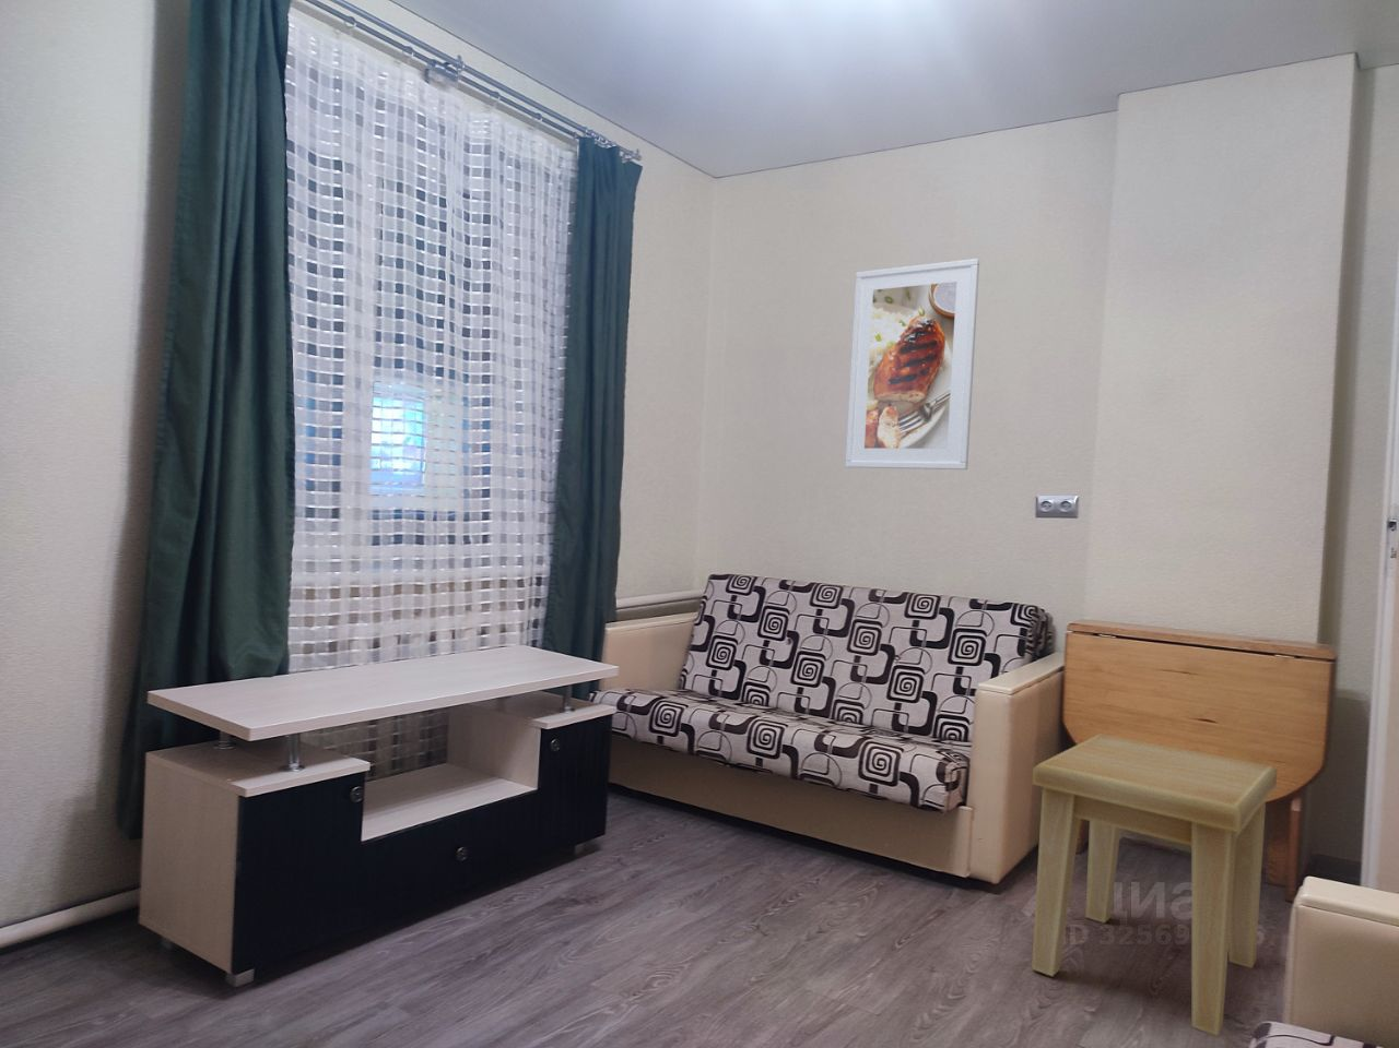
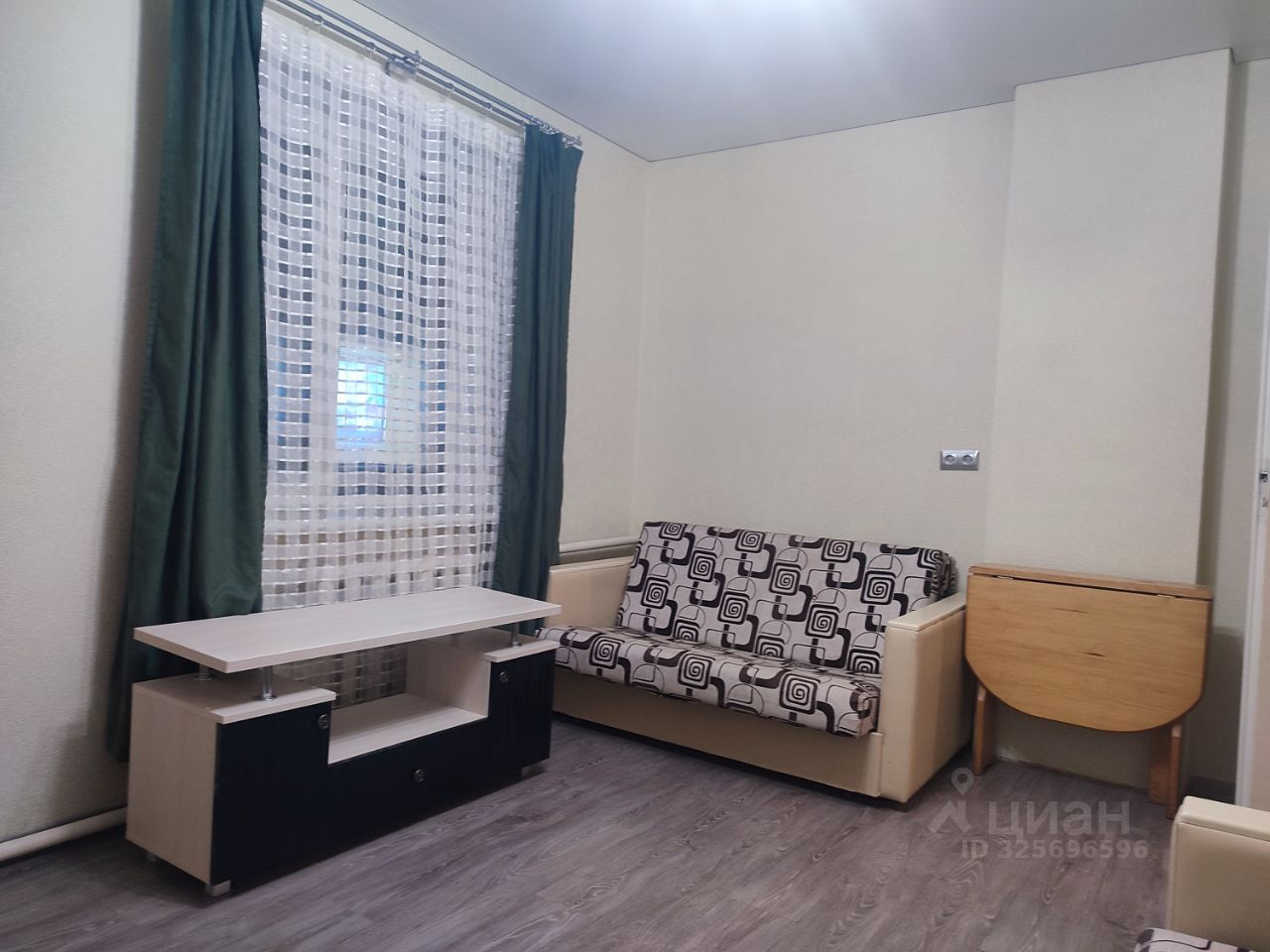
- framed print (910, 367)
- side table (1159, 838)
